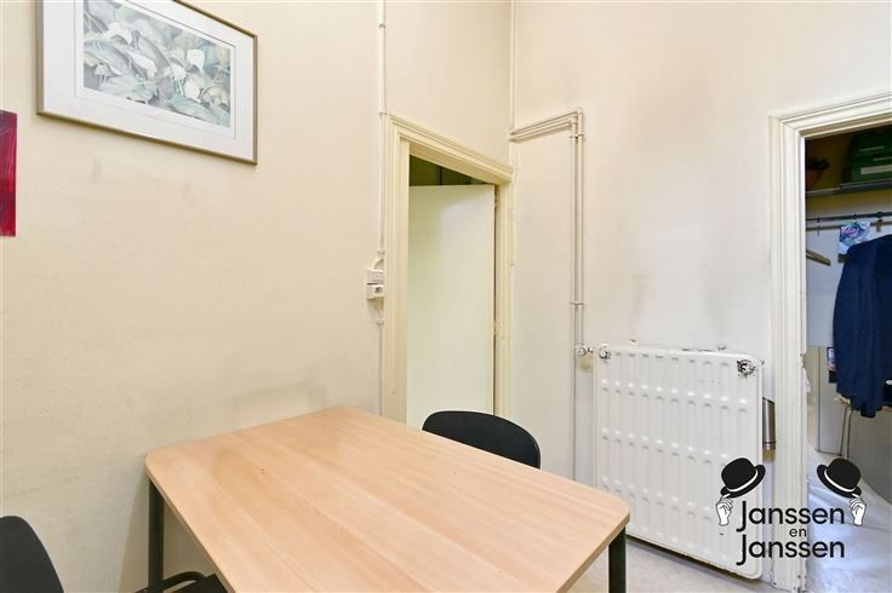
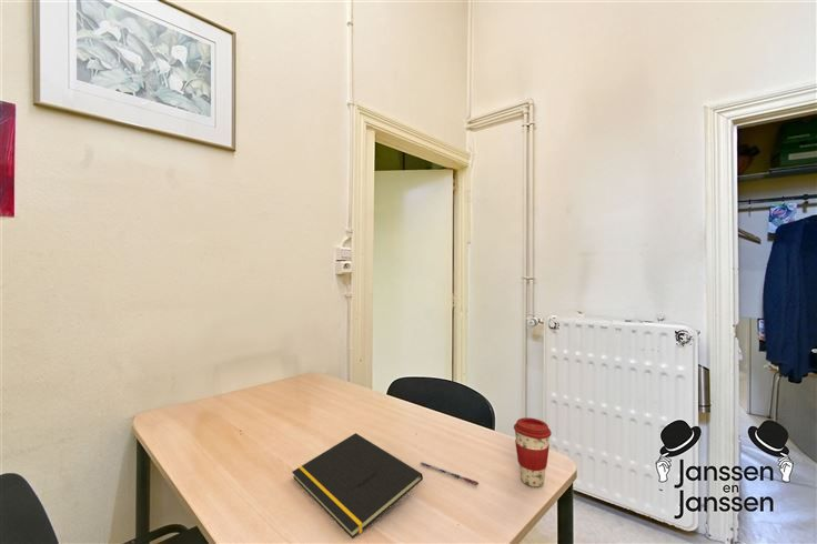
+ pen (447, 472)
+ coffee cup (532, 451)
+ notepad (354, 475)
